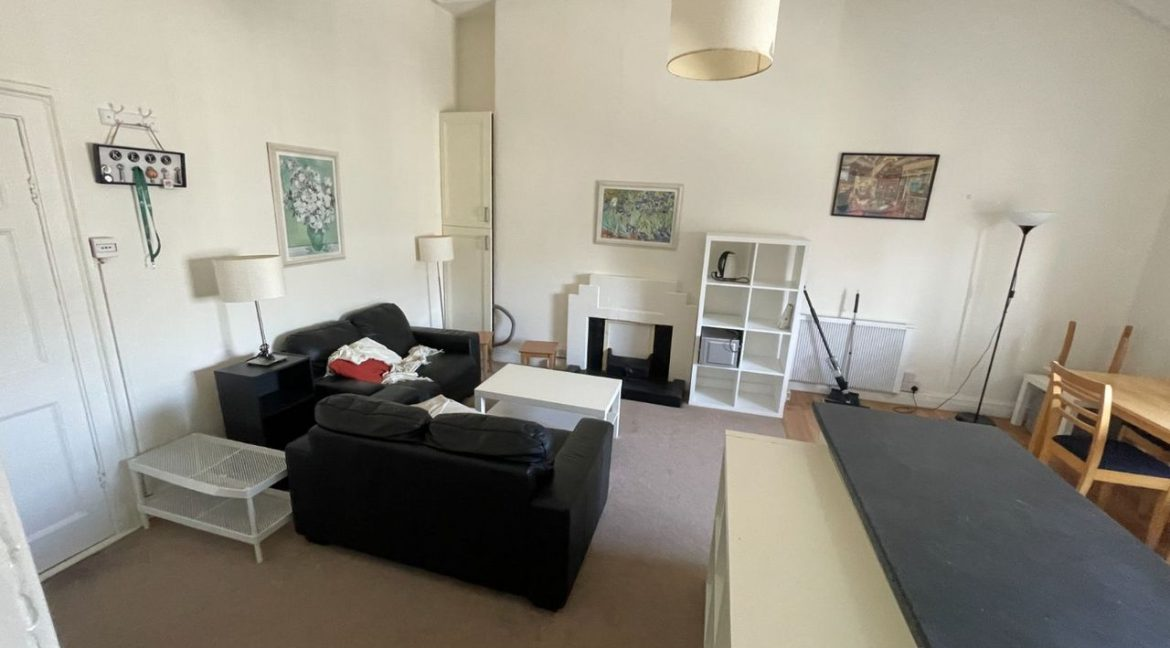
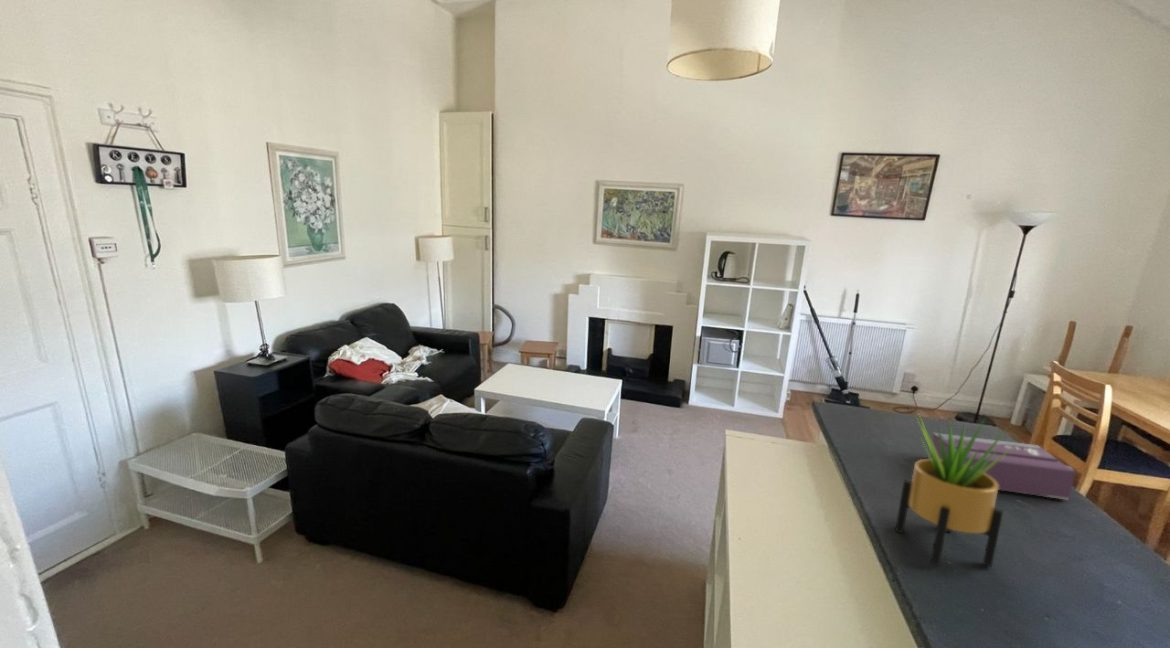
+ tissue box (995, 463)
+ potted plant (952, 484)
